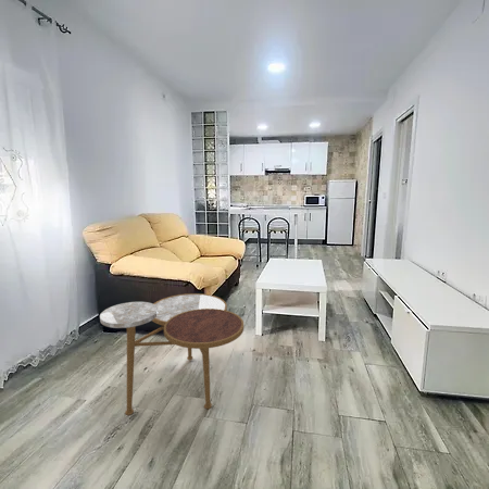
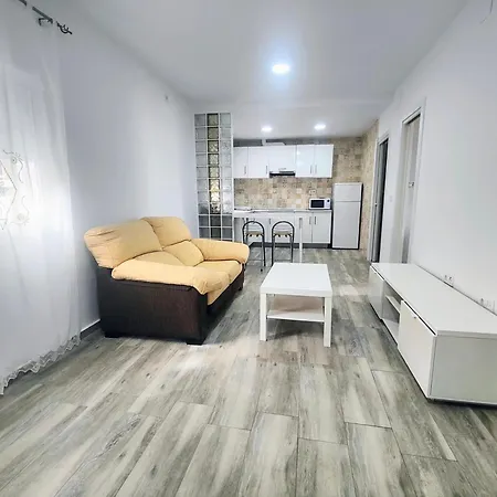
- side table (174, 342)
